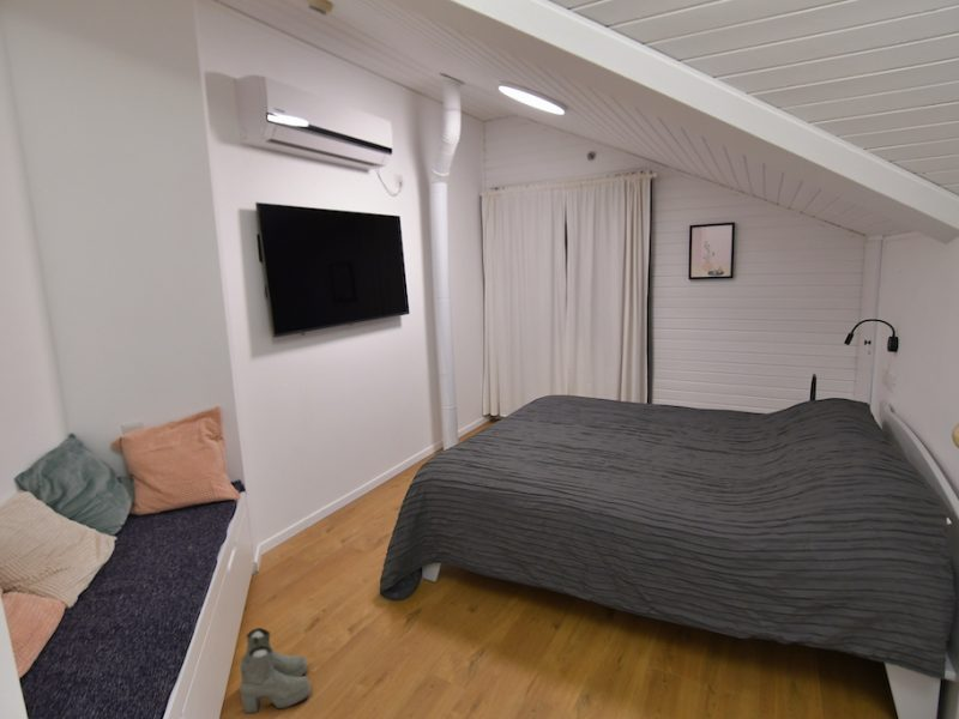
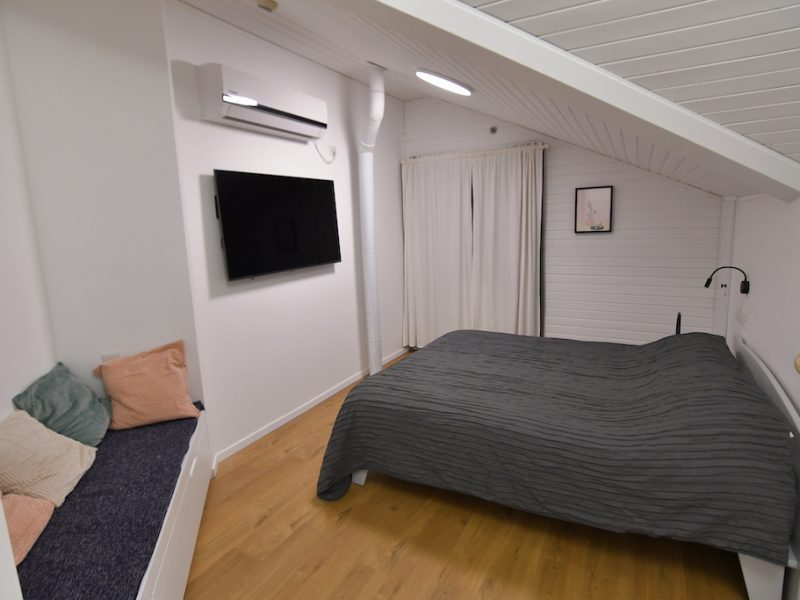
- boots (273, 664)
